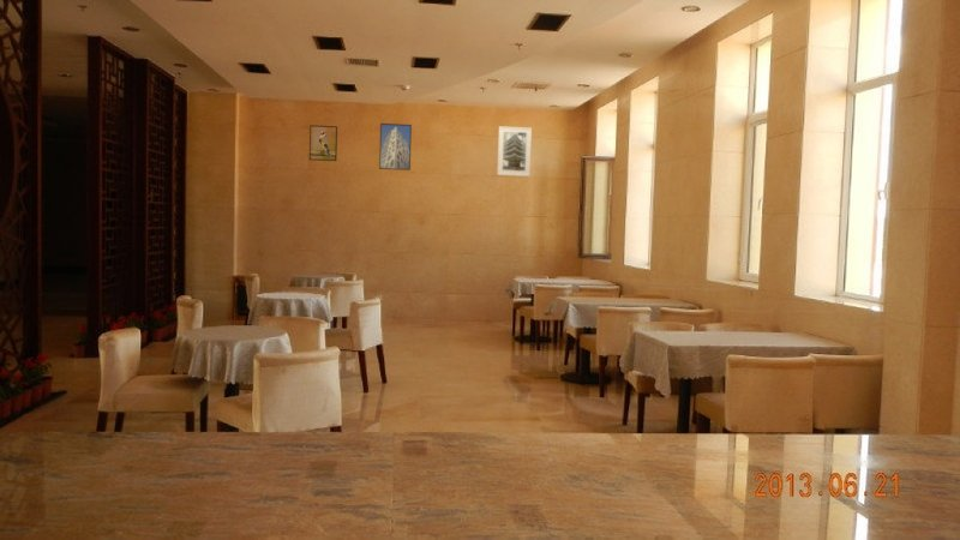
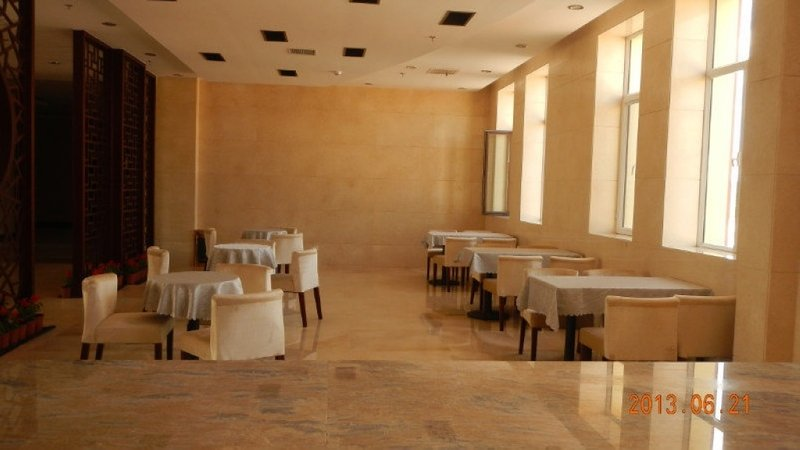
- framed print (395, 146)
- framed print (514, 151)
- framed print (323, 143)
